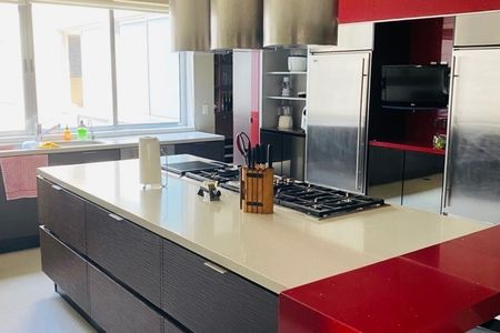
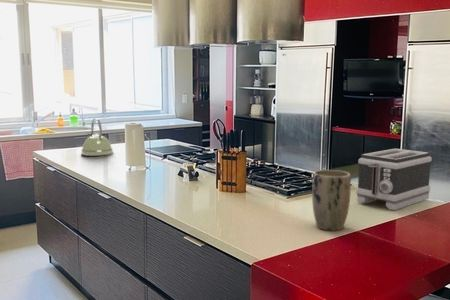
+ toaster (392, 178)
+ plant pot (330, 200)
+ kettle (95, 135)
